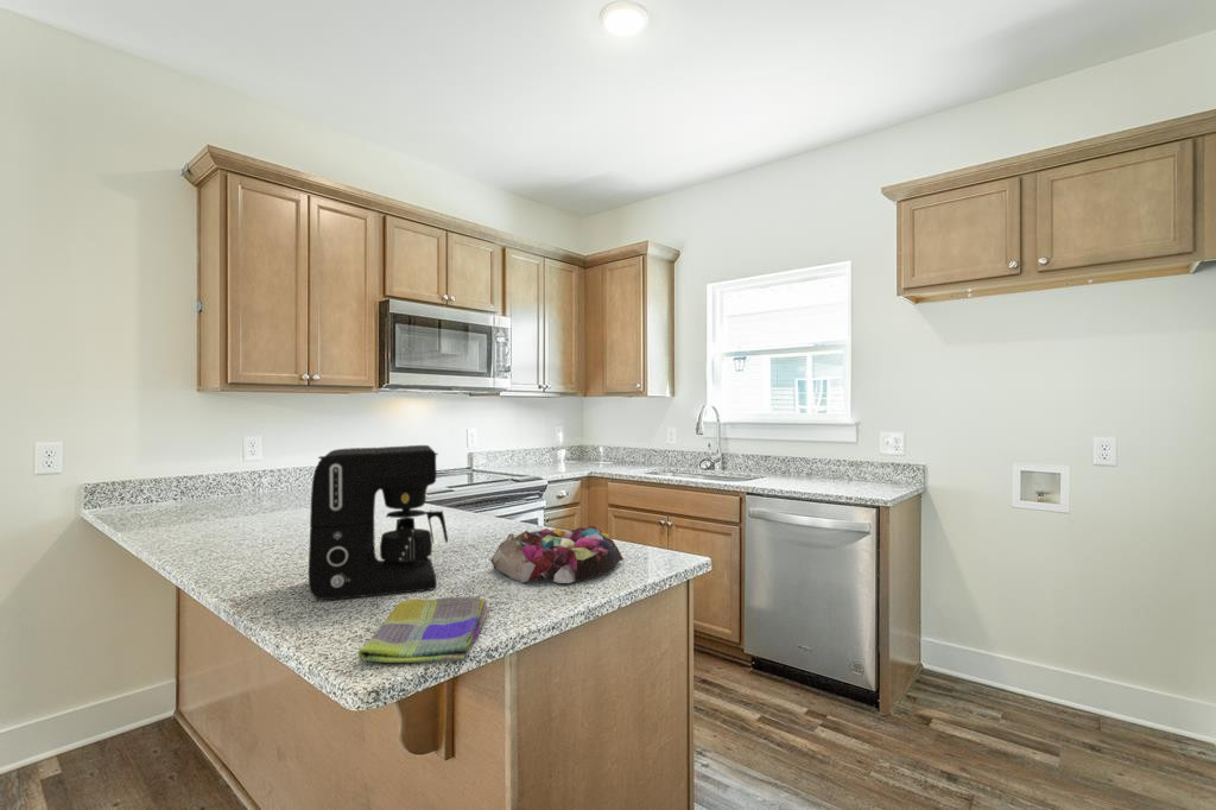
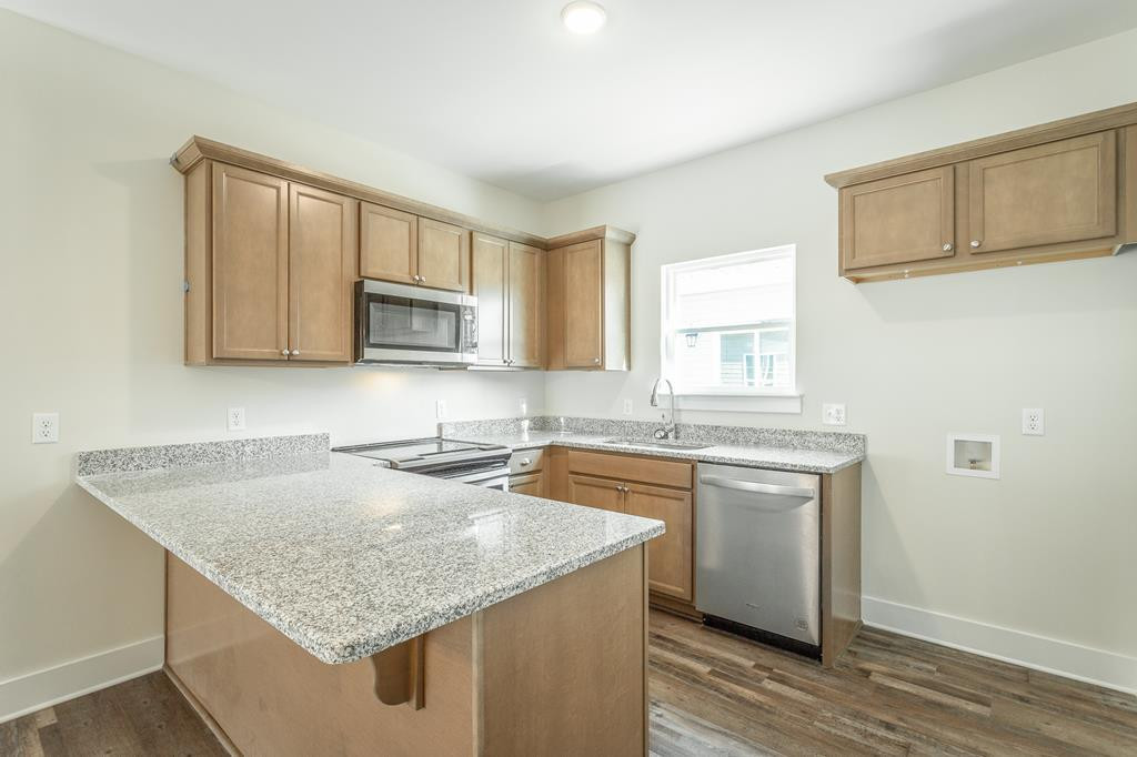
- coffee maker (386, 515)
- dish towel (429, 626)
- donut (558, 548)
